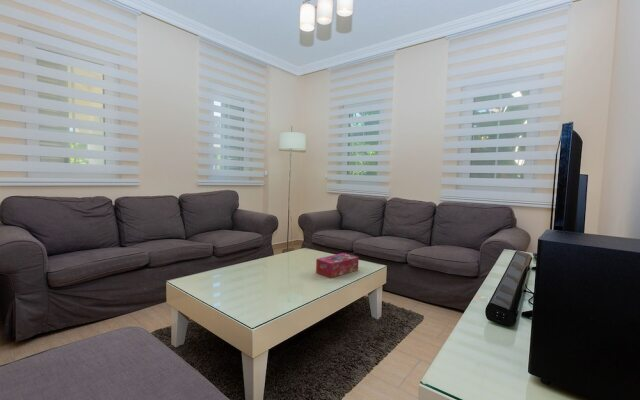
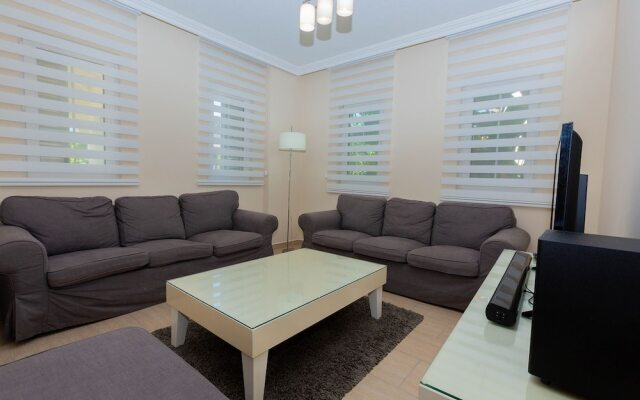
- tissue box (337, 264)
